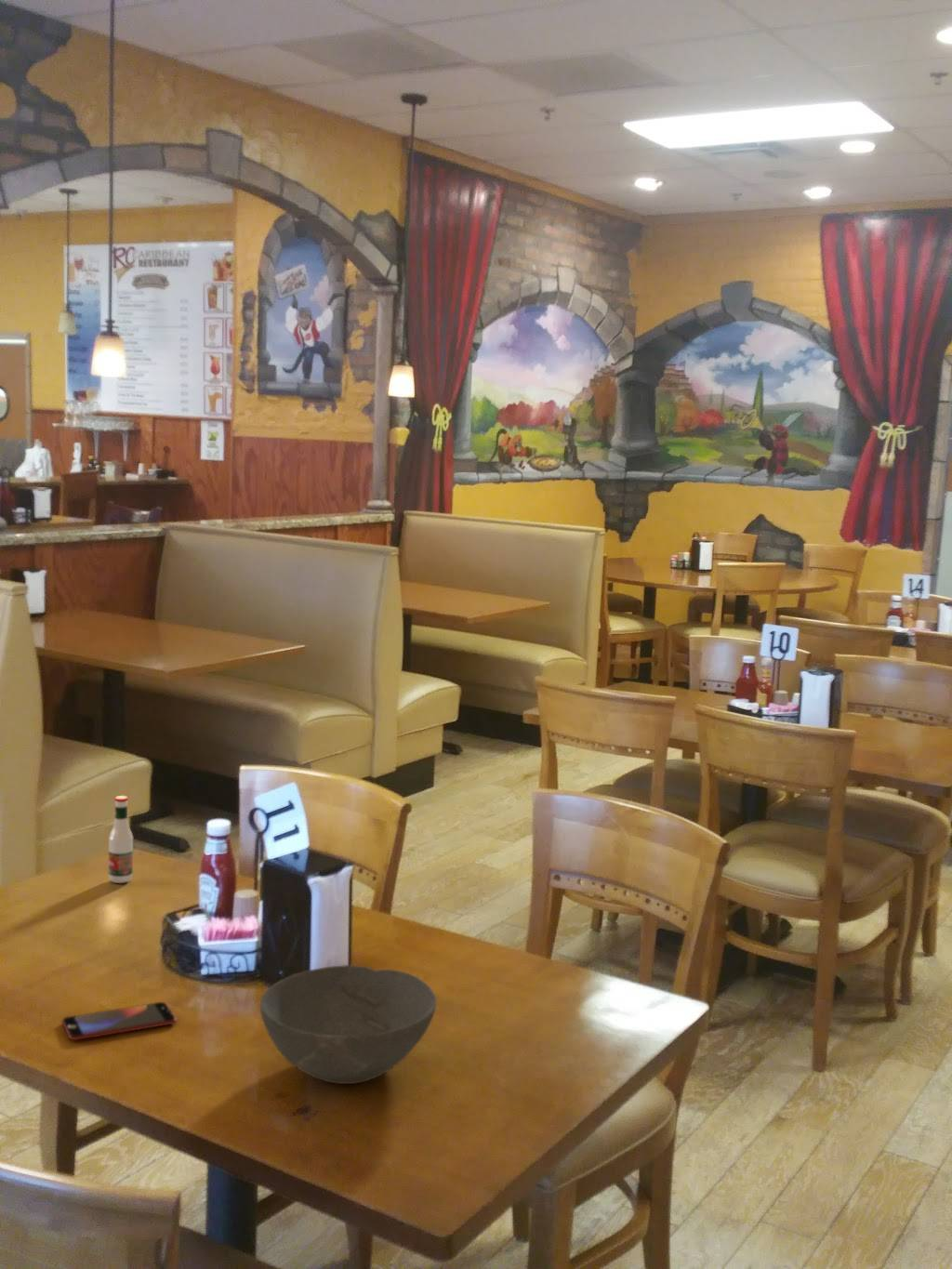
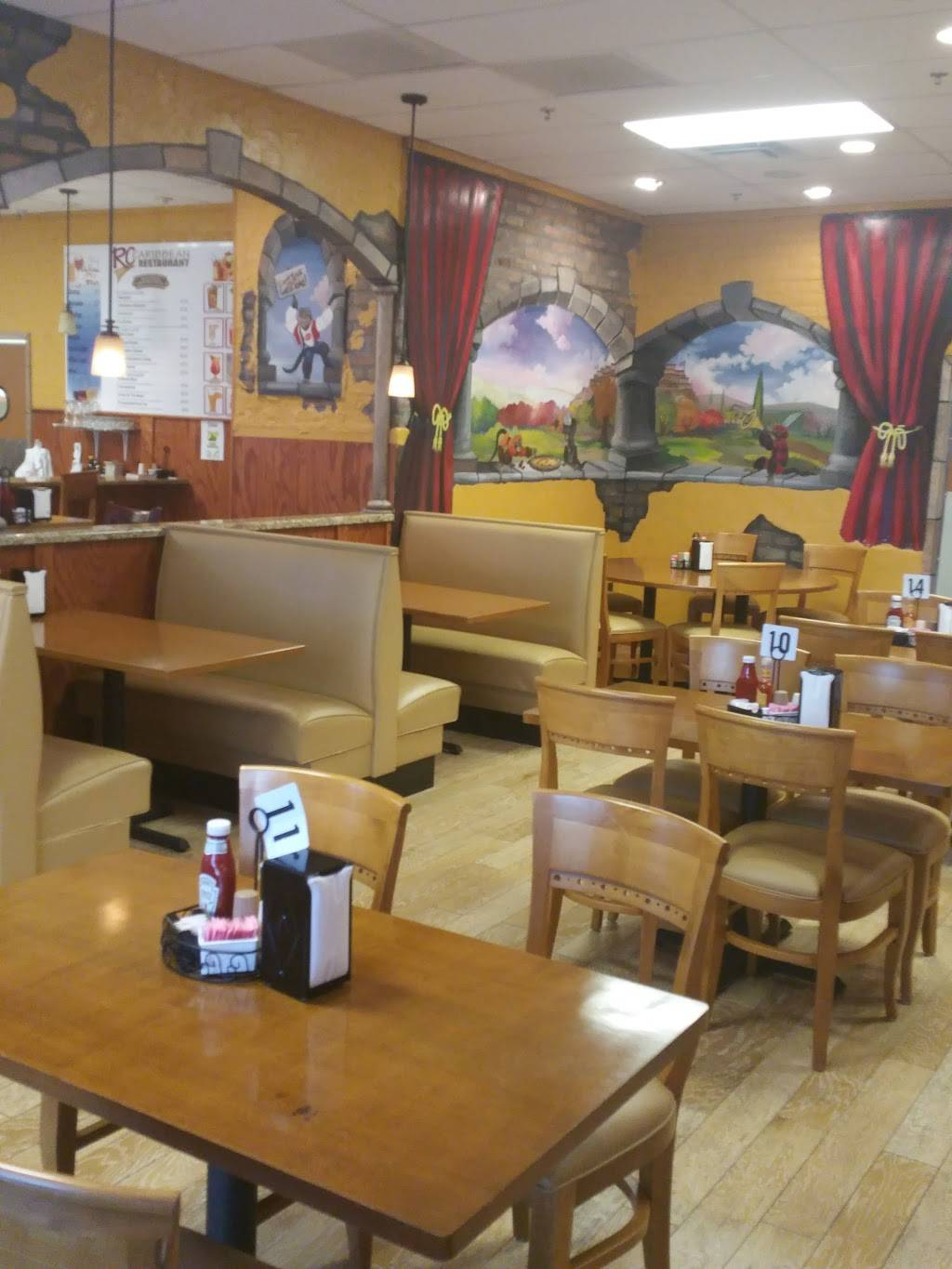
- smartphone (119, 1020)
- bowl (348, 1031)
- tabasco sauce (121, 839)
